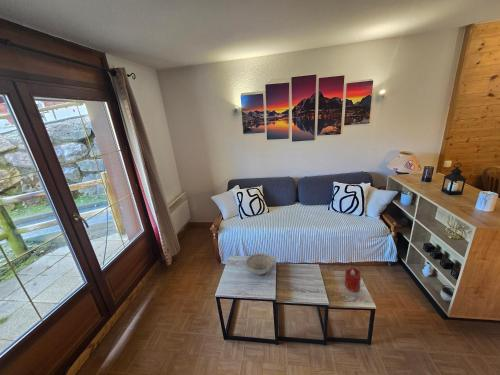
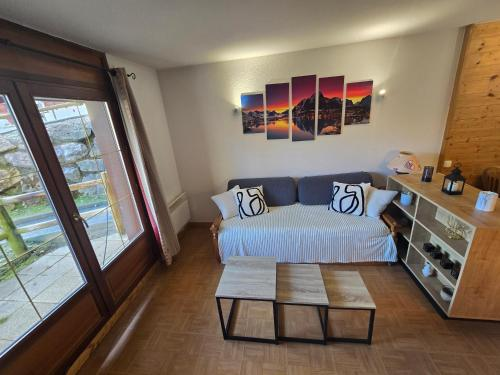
- decorative bowl (260, 266)
- candle (352, 278)
